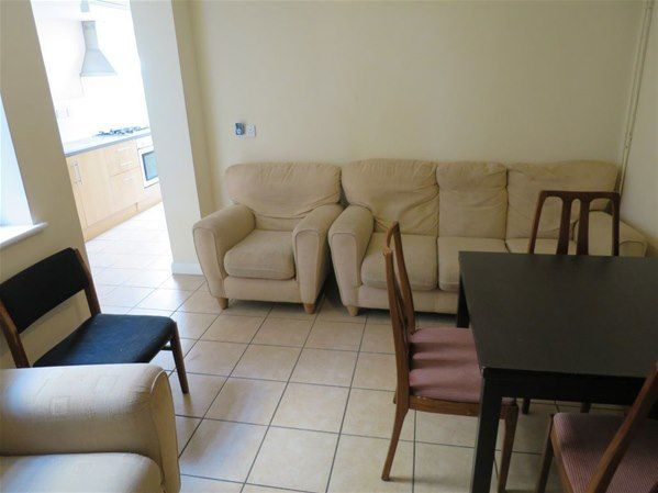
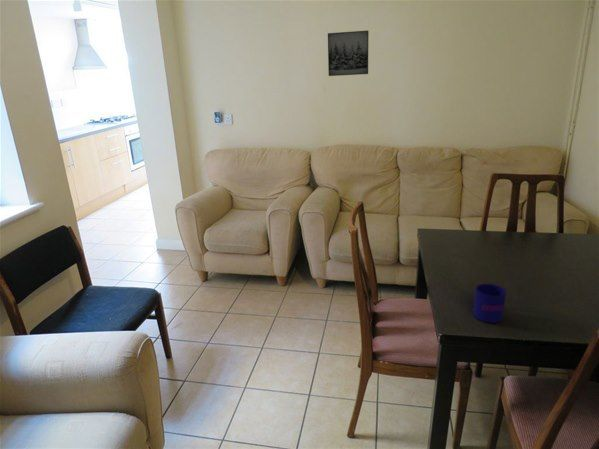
+ wall art (348, 53)
+ mug (486, 300)
